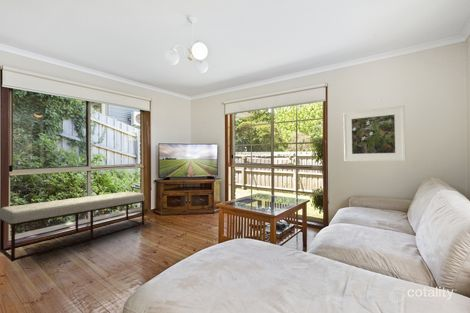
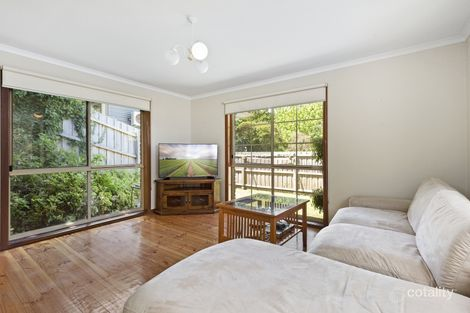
- bench (83, 212)
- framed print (372, 135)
